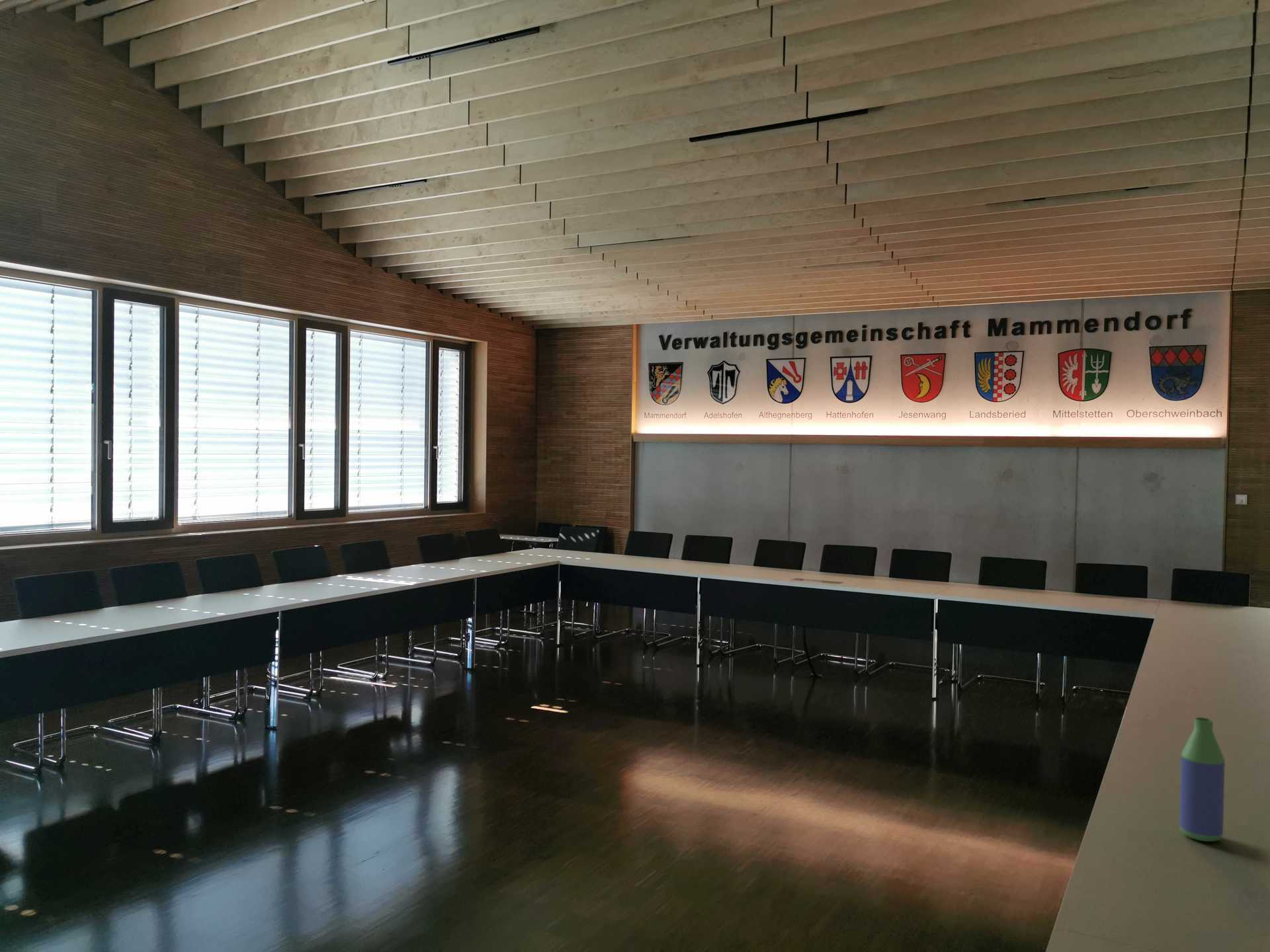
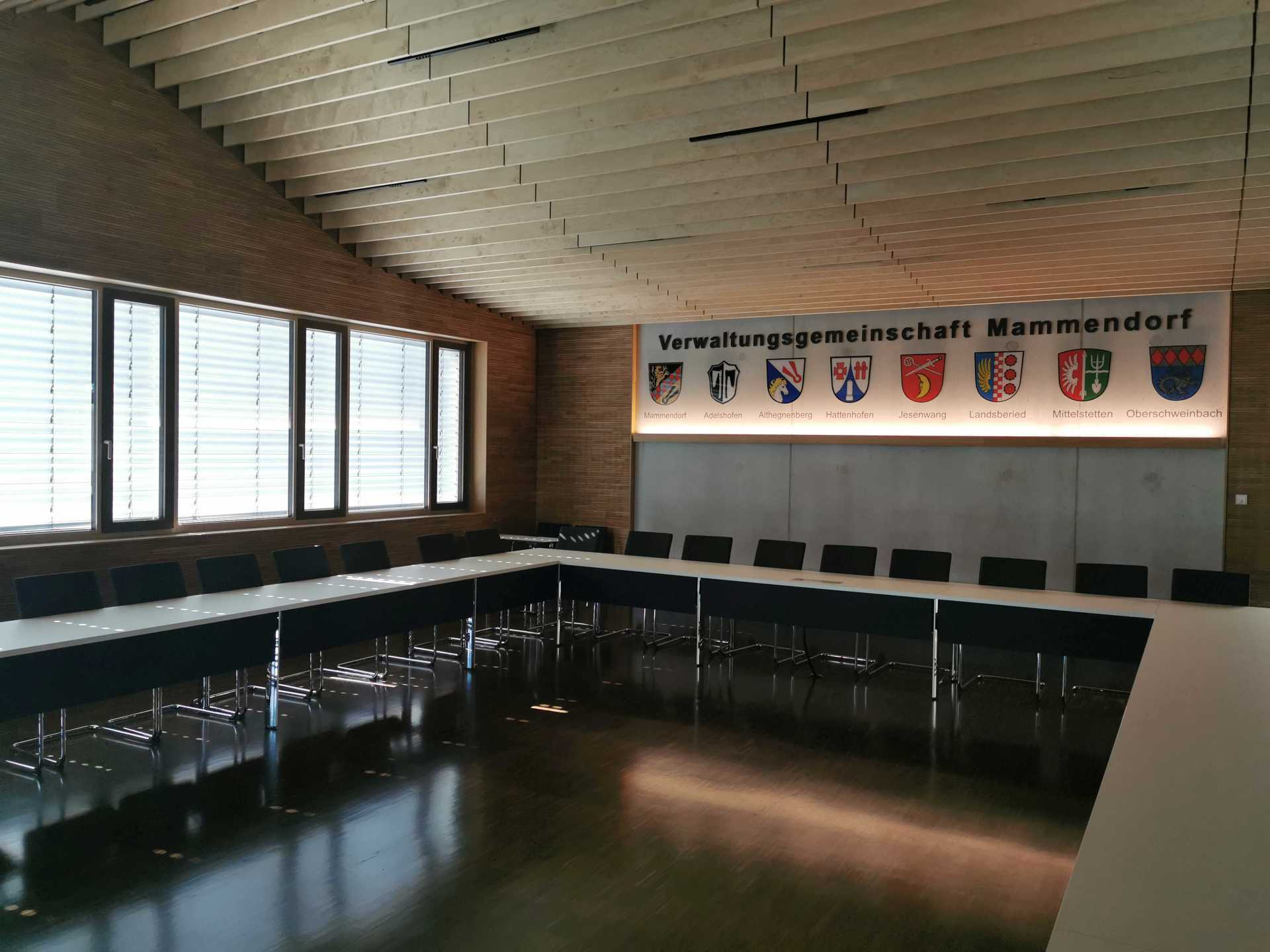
- bottle (1202, 777)
